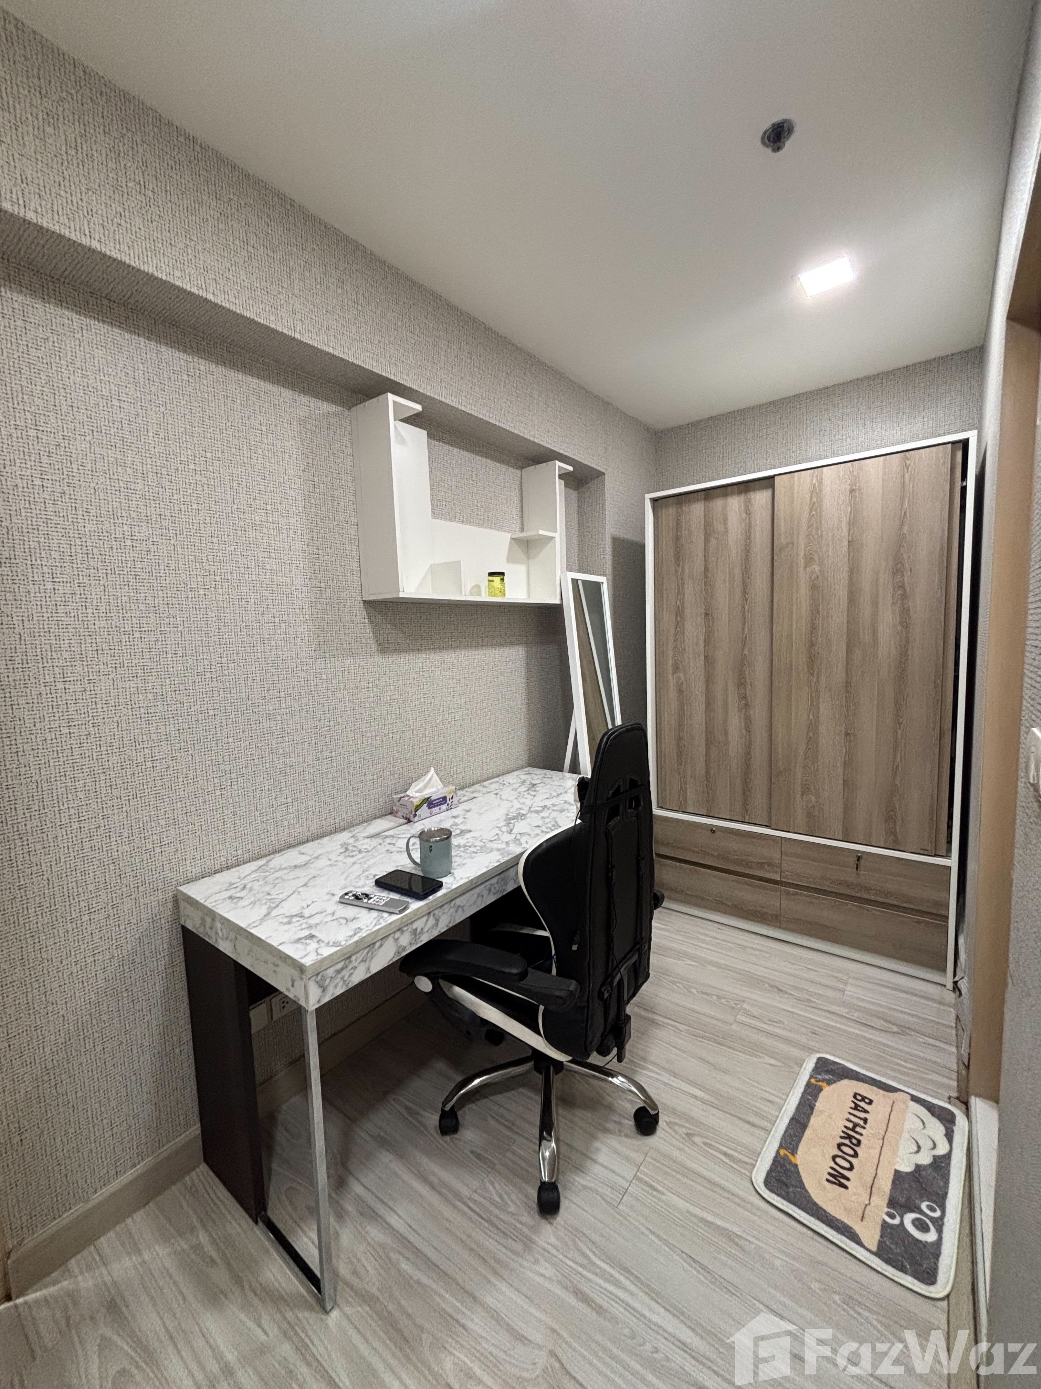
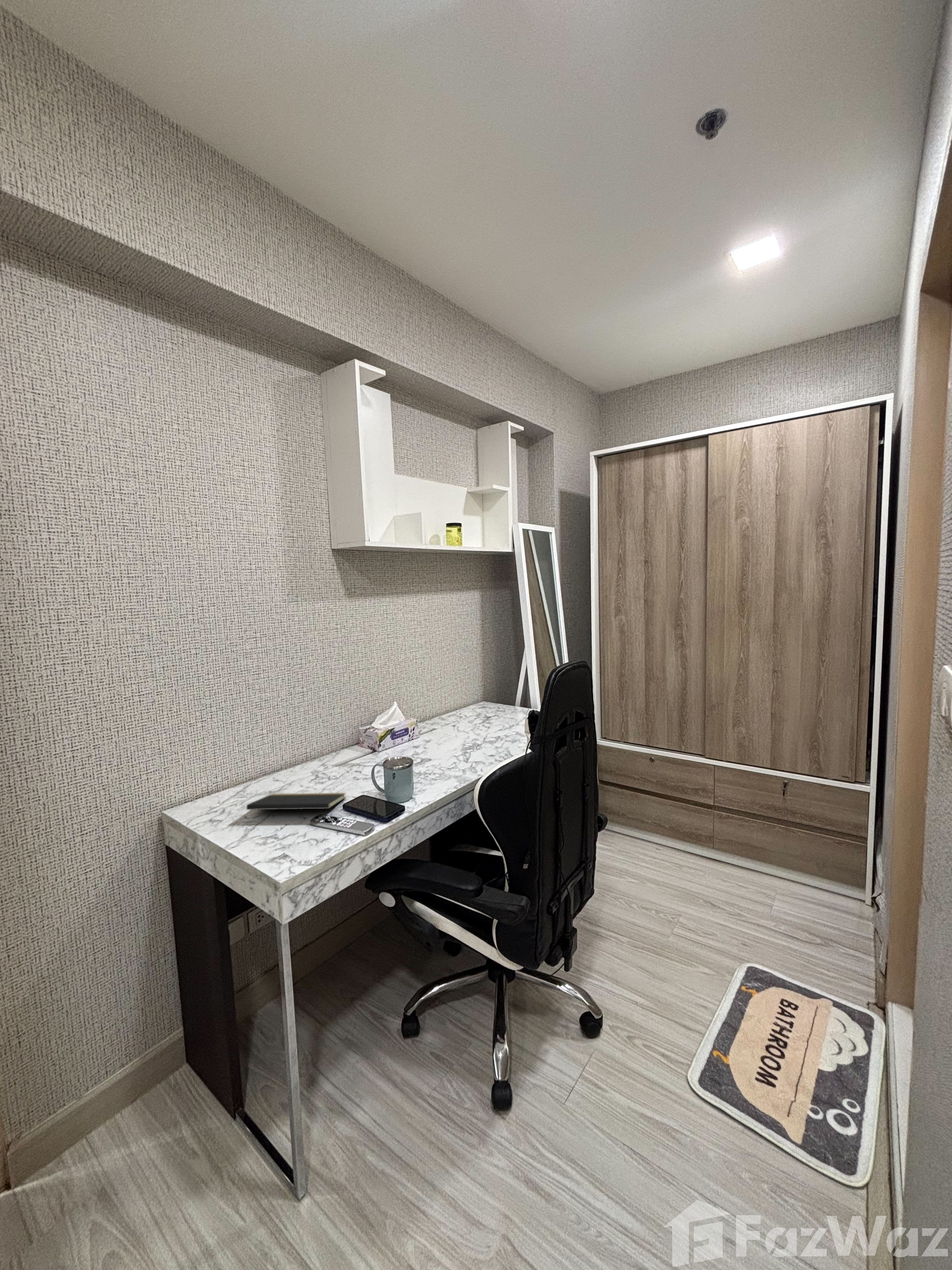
+ notepad (298, 801)
